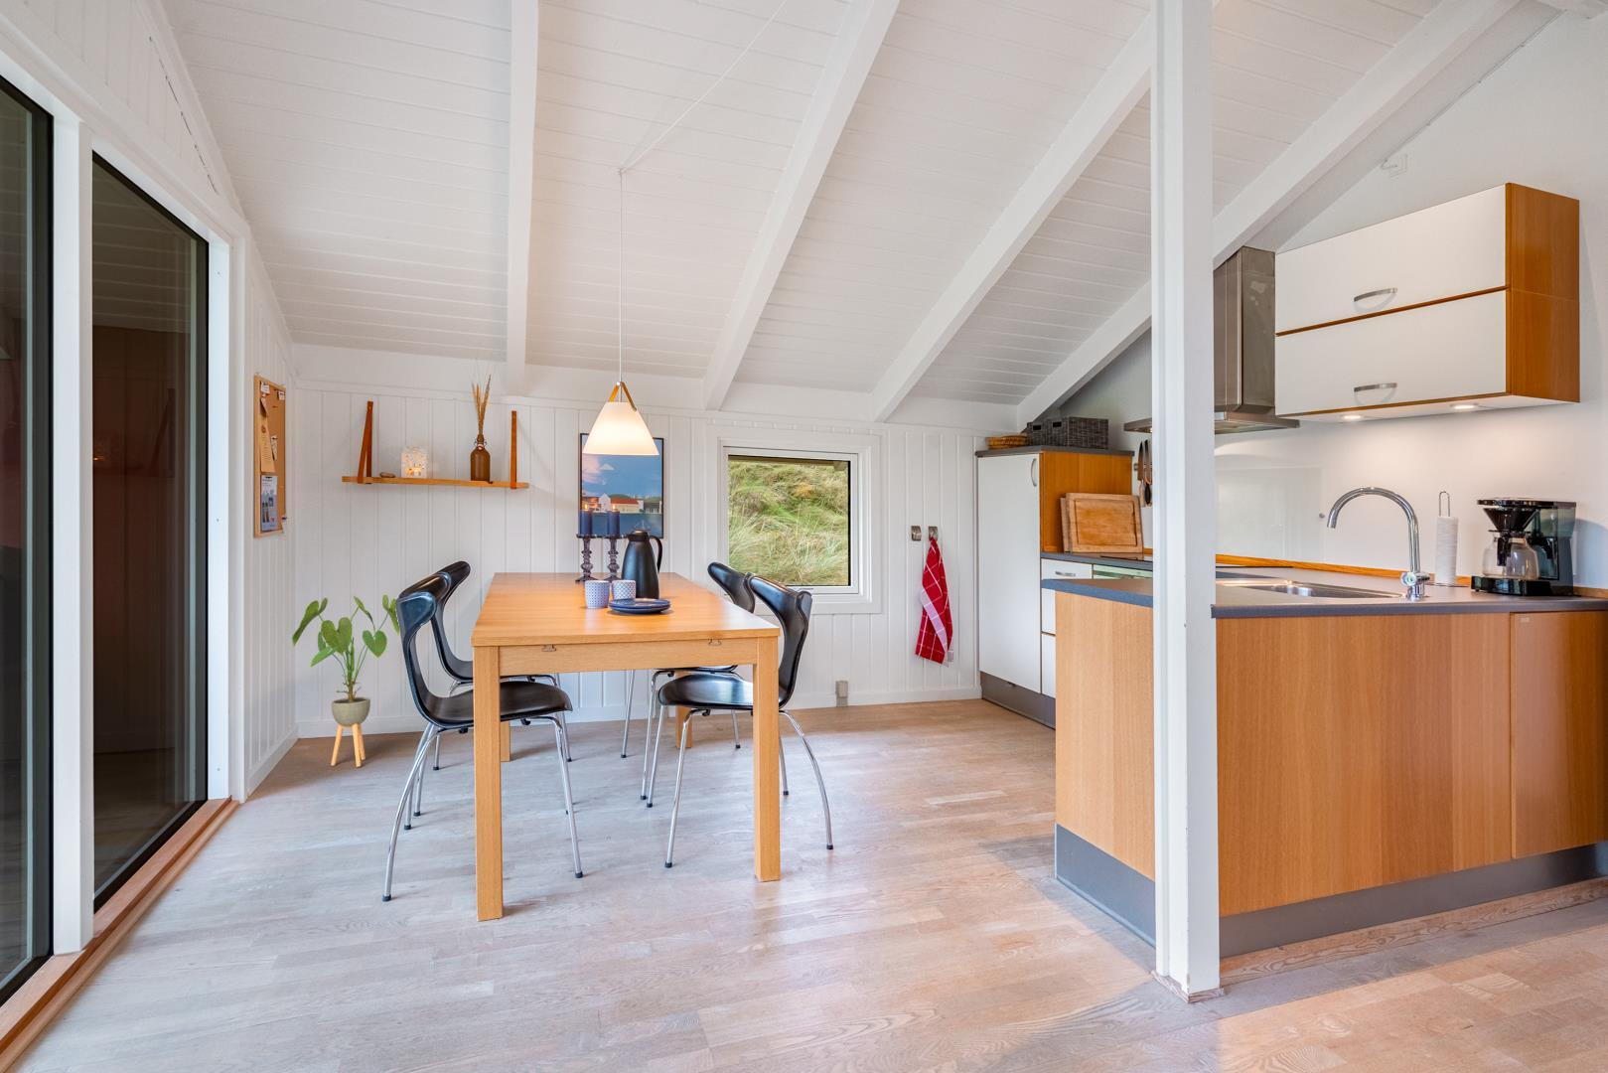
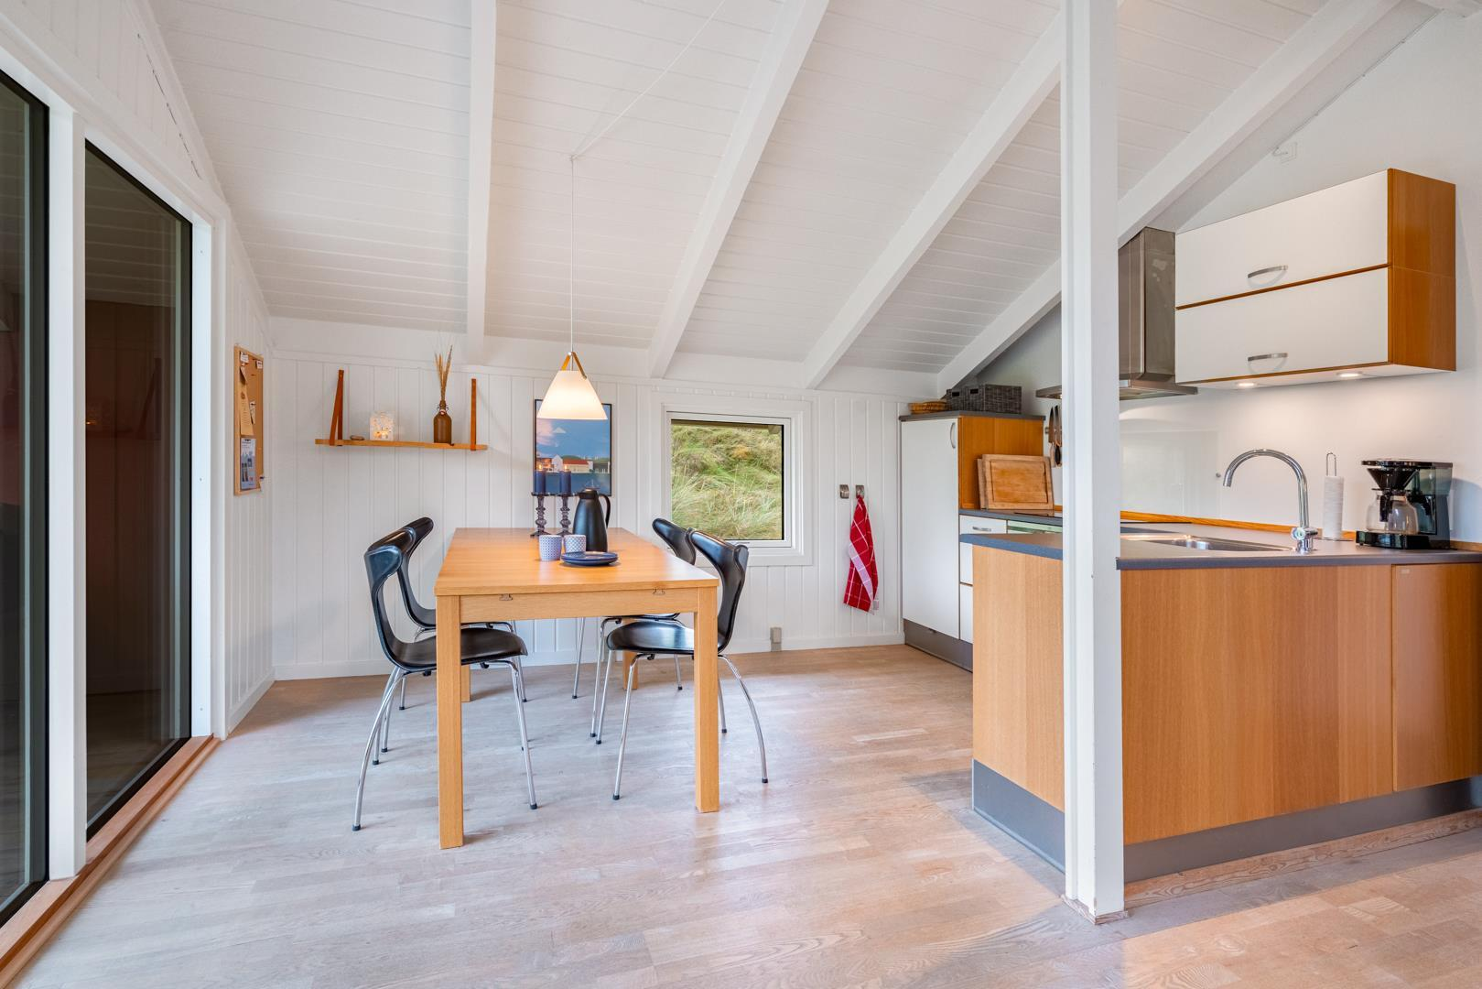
- house plant (345, 678)
